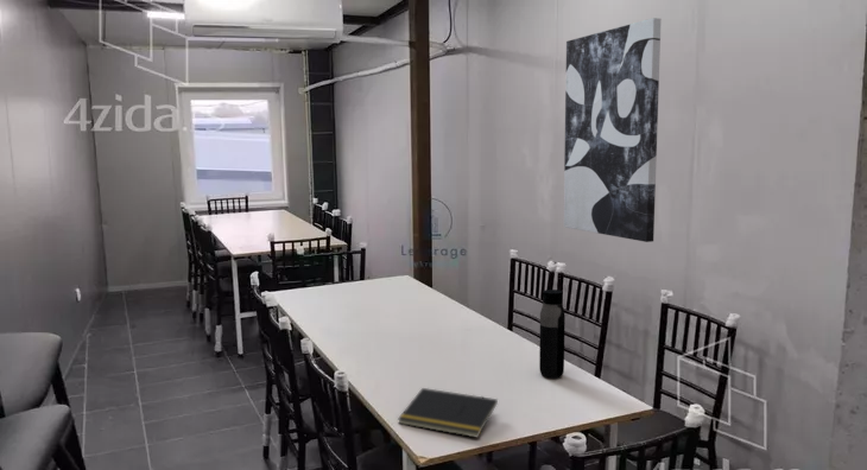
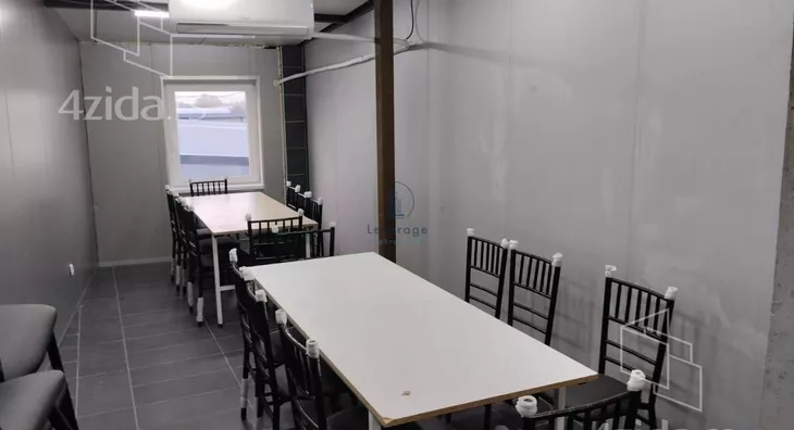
- water bottle (551, 334)
- wall art (607, 134)
- notepad (448, 411)
